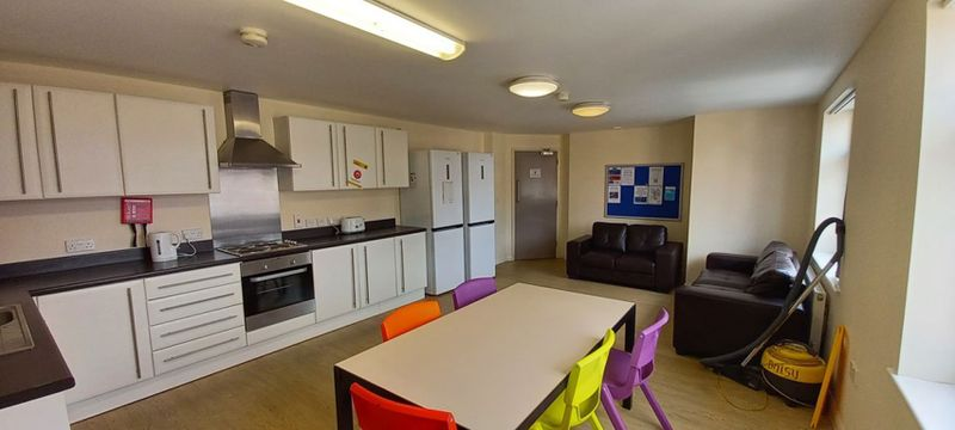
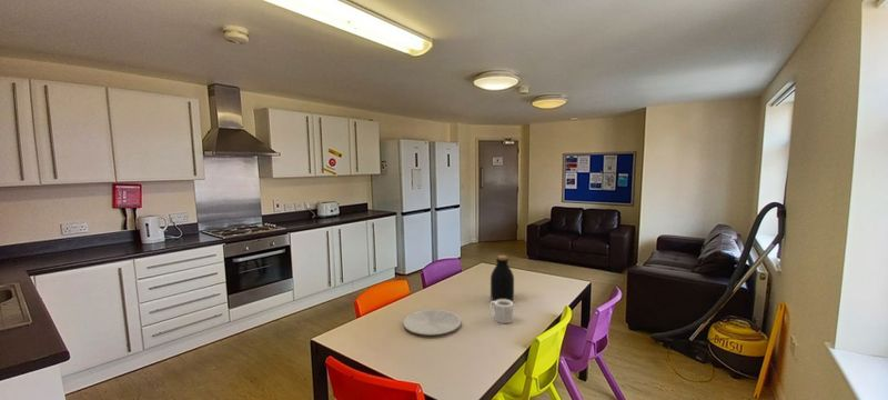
+ bottle (502, 278)
+ plate (432, 322)
+ mug (501, 310)
